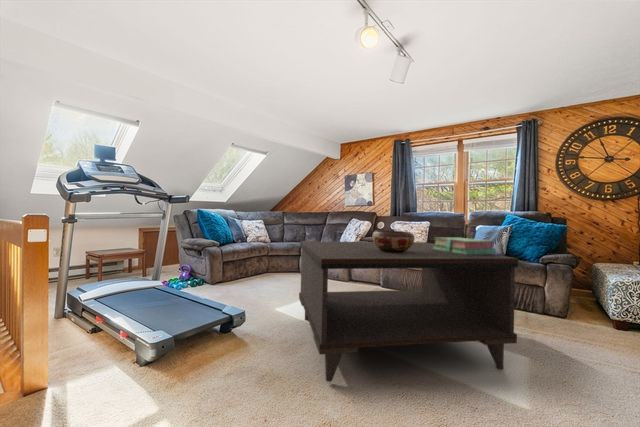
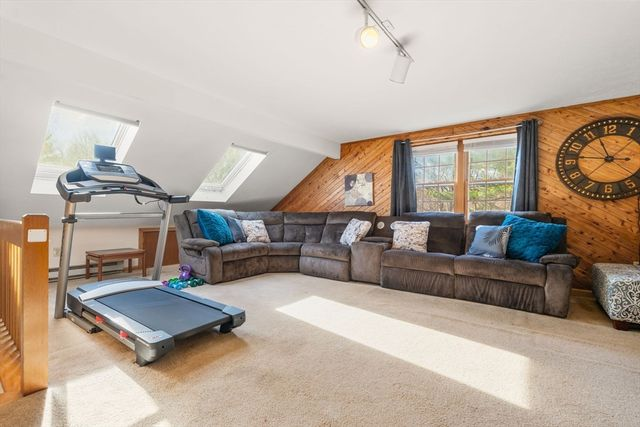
- decorative bowl (392, 241)
- stack of books (462, 244)
- coffee table (387, 293)
